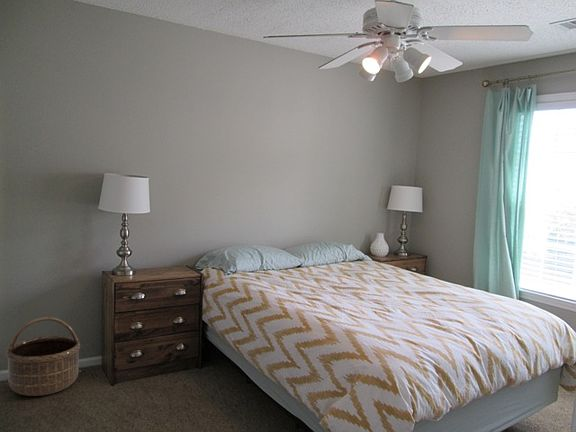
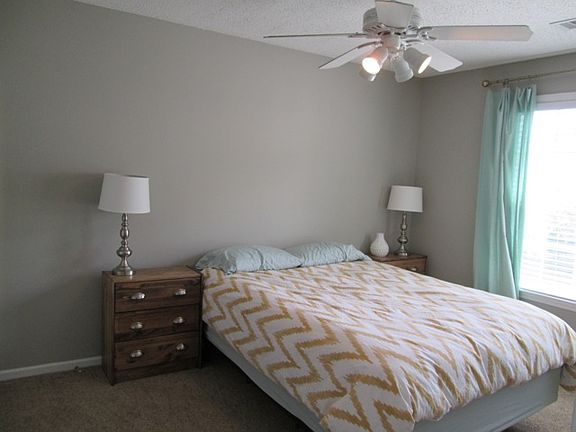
- basket (44, 351)
